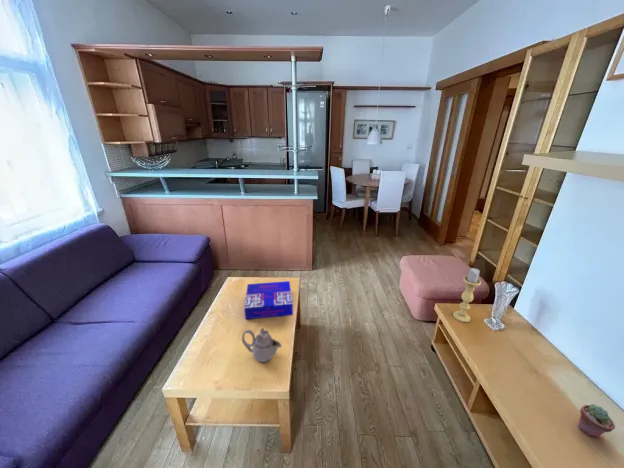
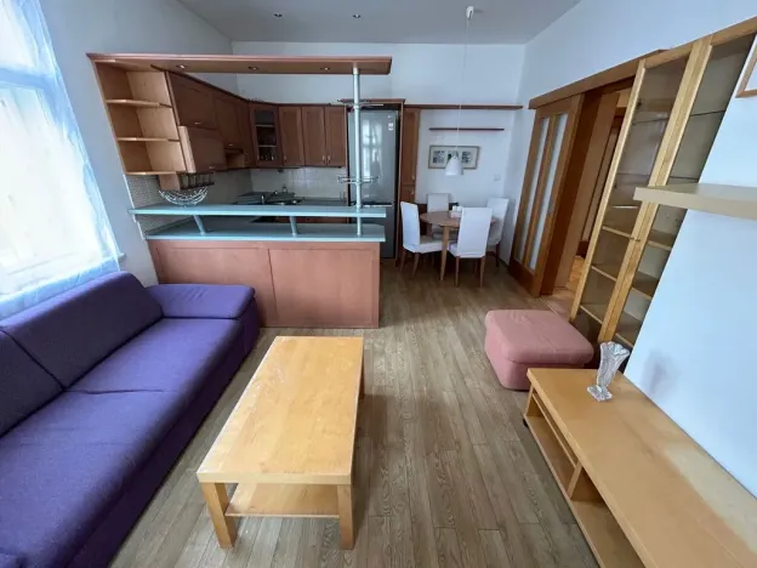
- teapot (261, 344)
- candle holder (468, 293)
- potted succulent (595, 420)
- board game (269, 298)
